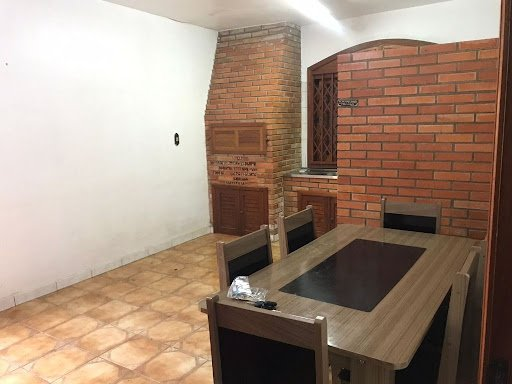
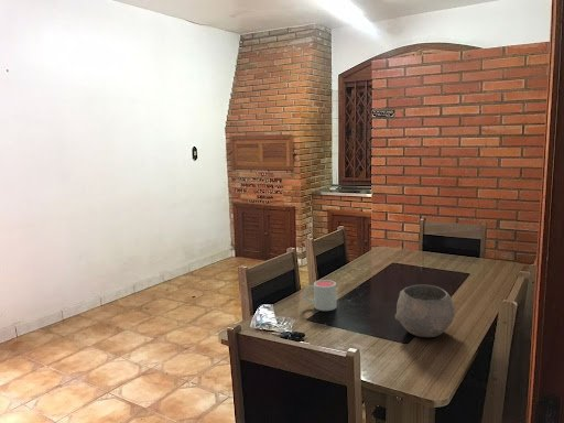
+ mug (319, 294)
+ bowl (424, 312)
